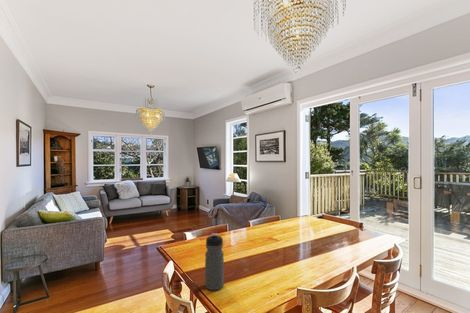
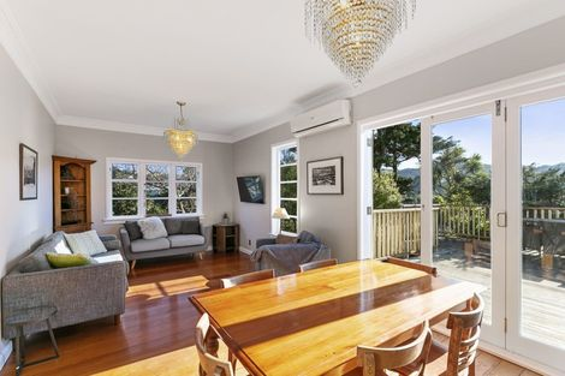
- water bottle (214, 259)
